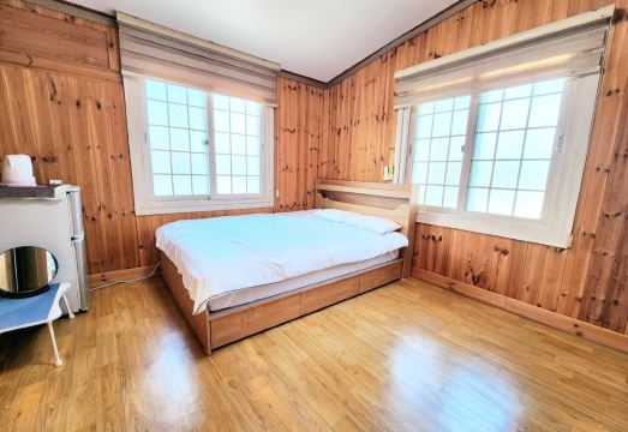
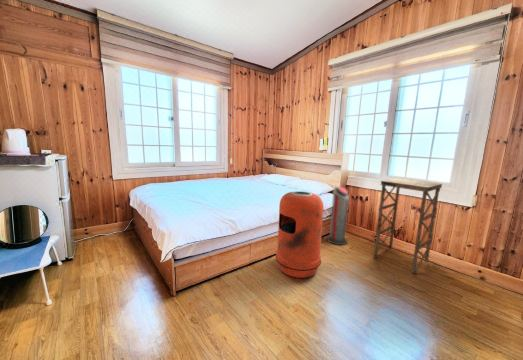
+ pedestal table (395, 220)
+ air purifier (339, 214)
+ trash can (299, 231)
